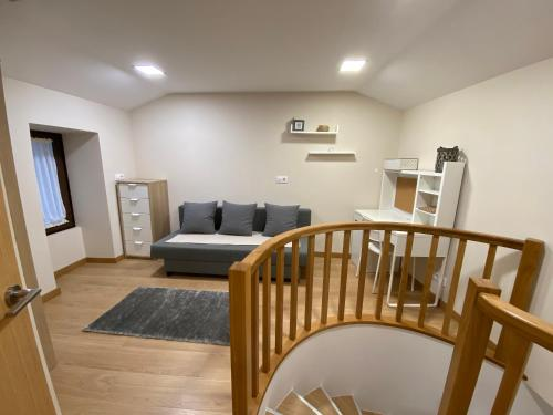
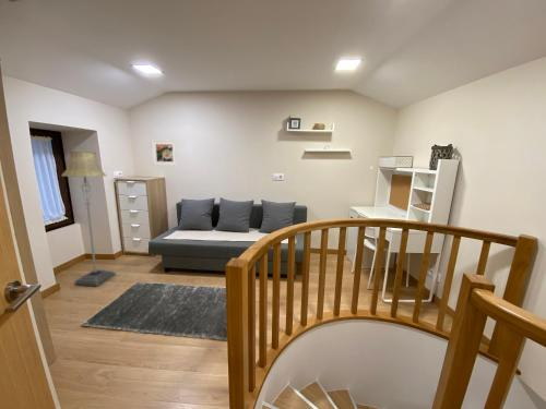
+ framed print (164, 153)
+ floor lamp (90, 218)
